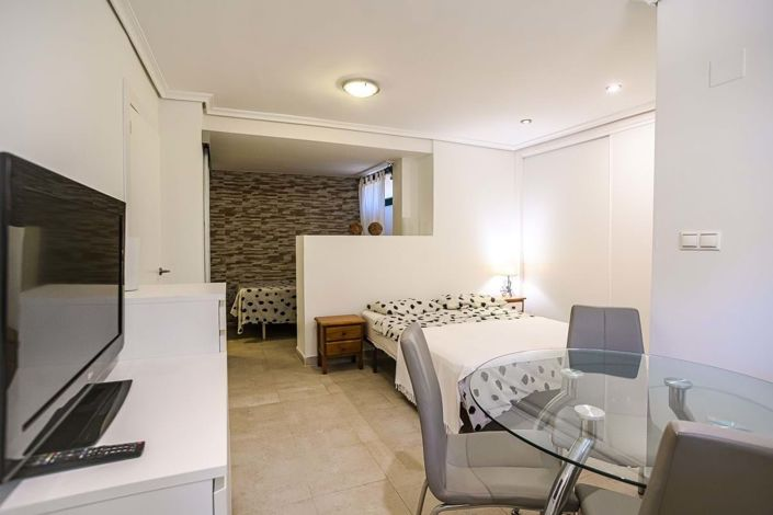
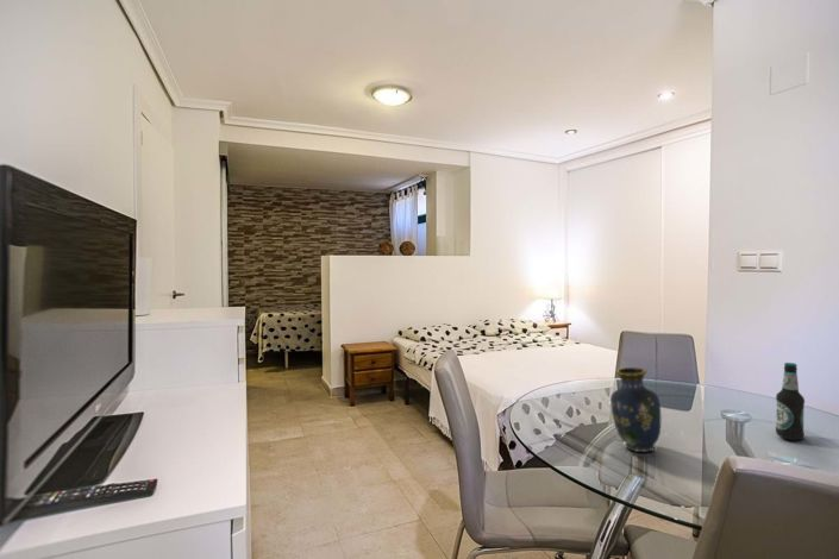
+ bottle (789, 400)
+ vase (634, 408)
